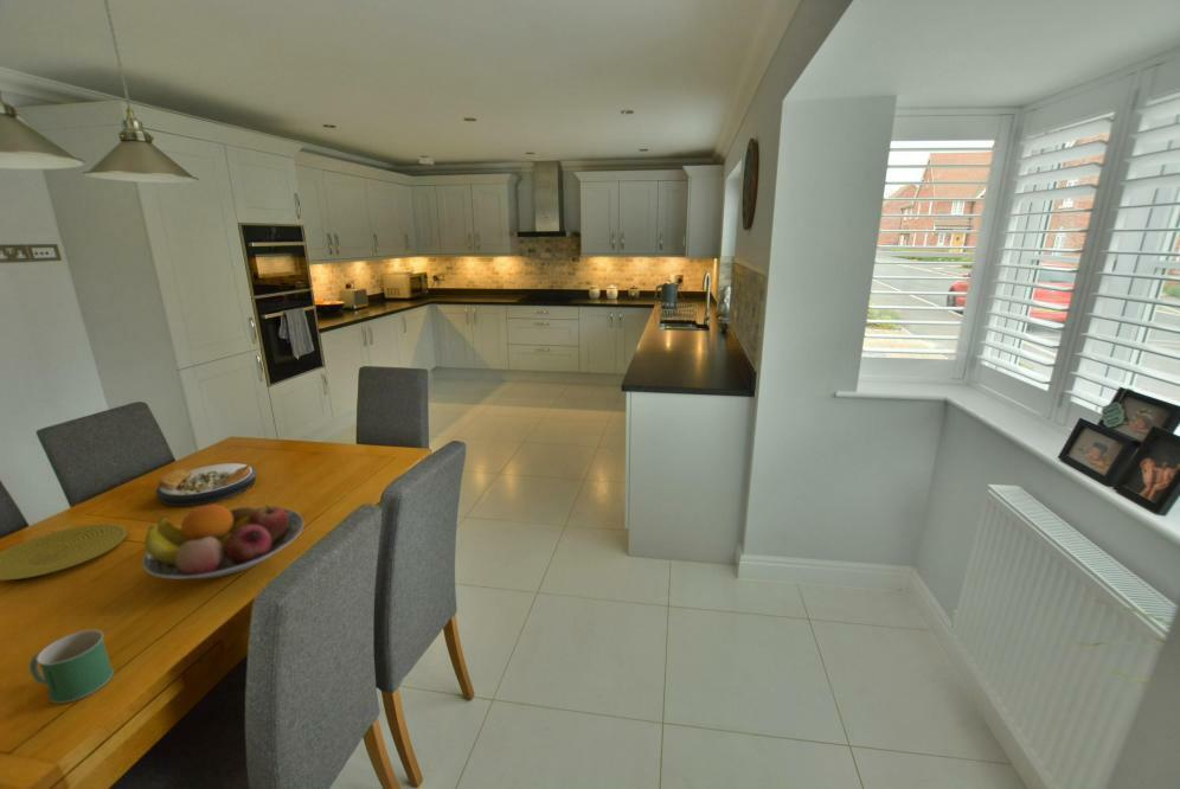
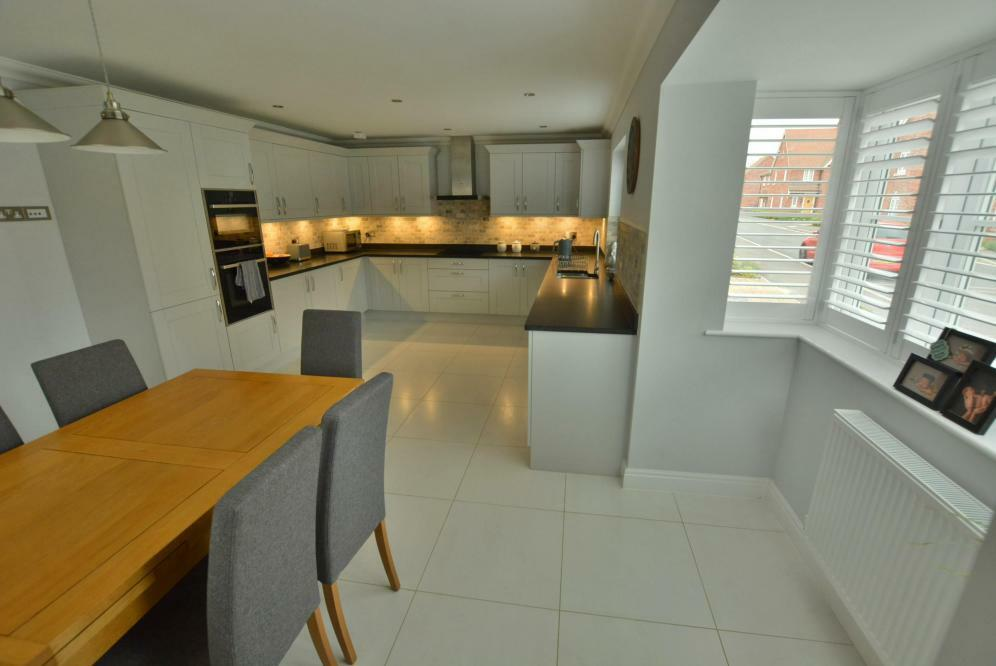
- plate (207, 480)
- mug (68, 666)
- plate (59, 550)
- fruit bowl (227, 533)
